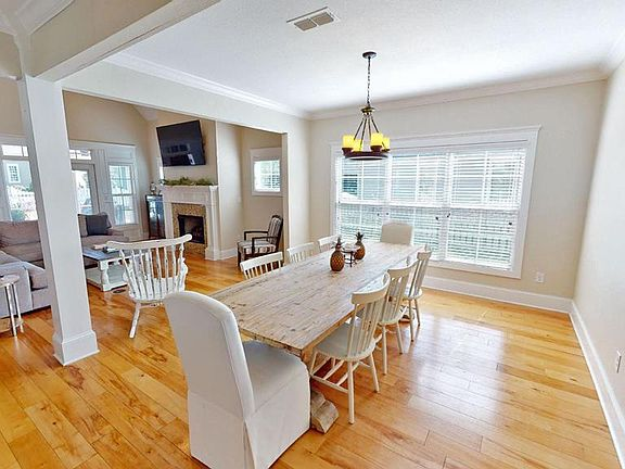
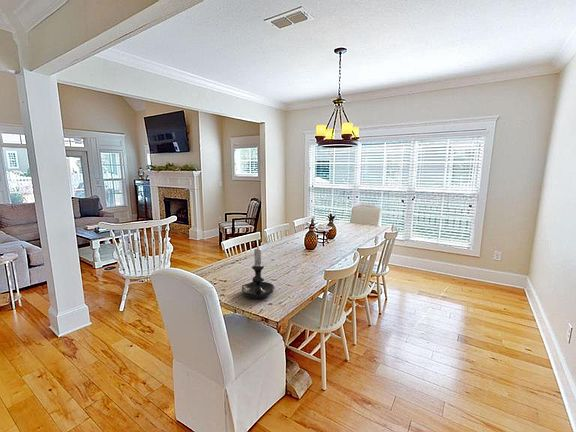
+ candle holder (257, 269)
